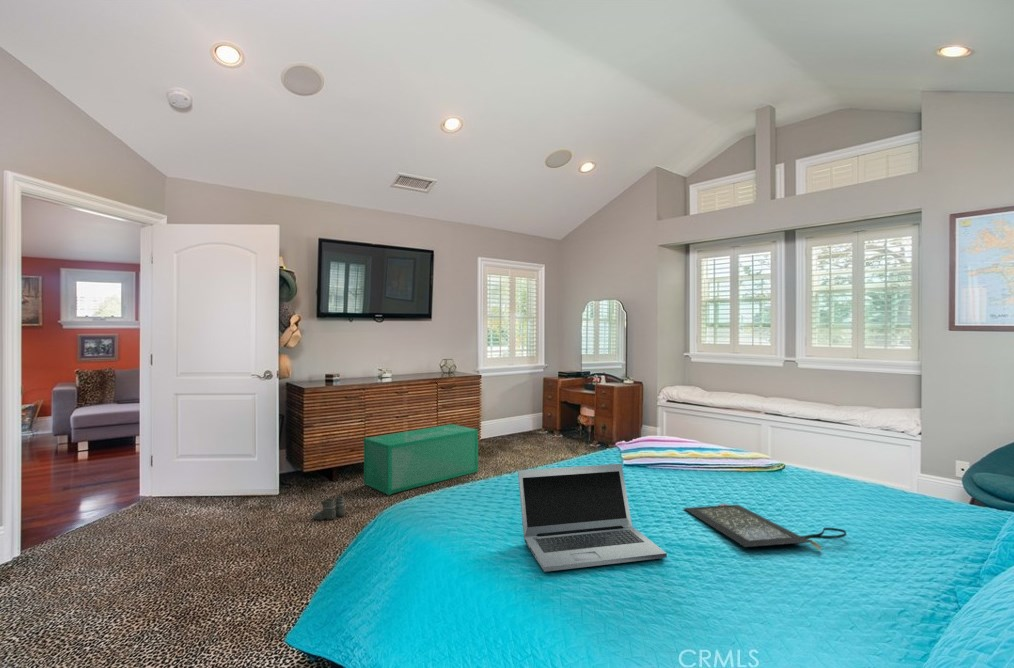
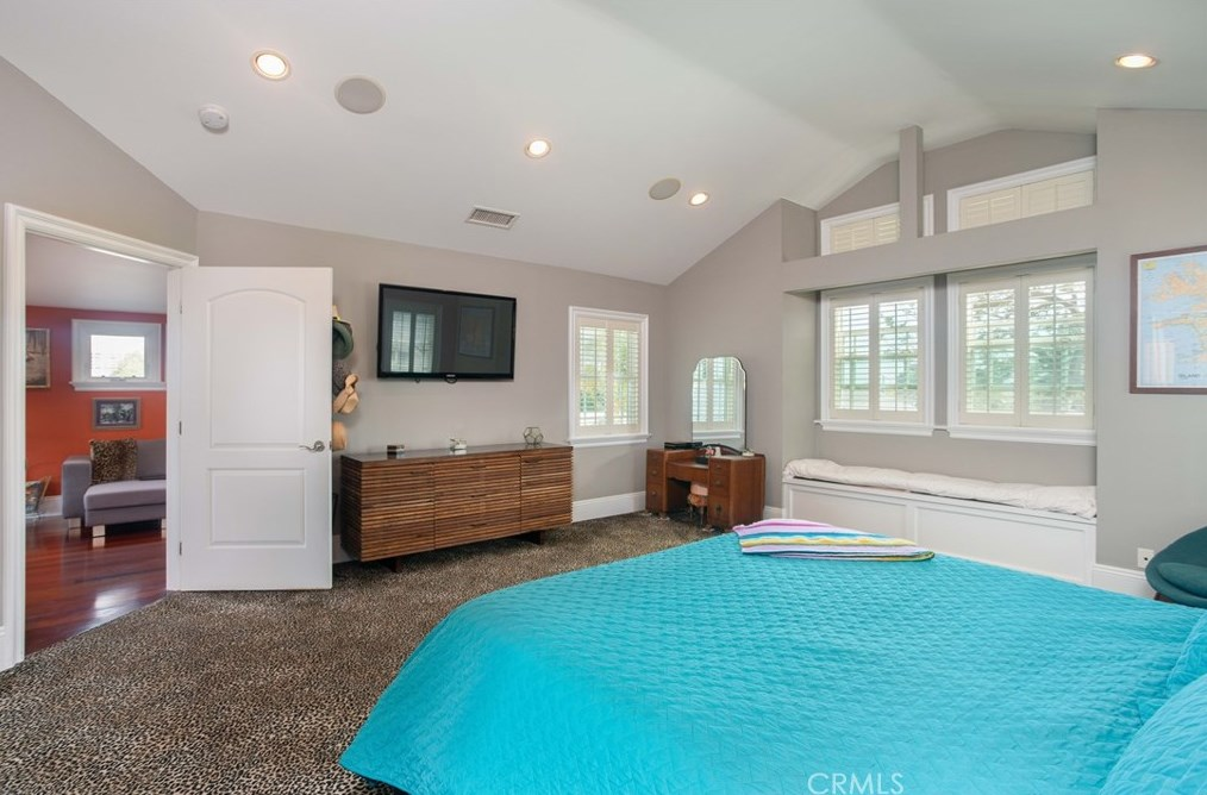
- boots (332, 506)
- storage bin (423, 455)
- laptop (587, 511)
- clutch bag (747, 524)
